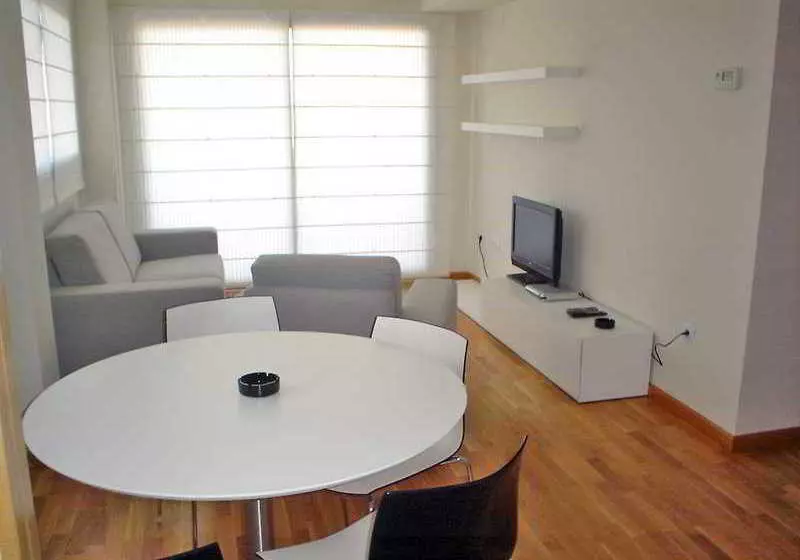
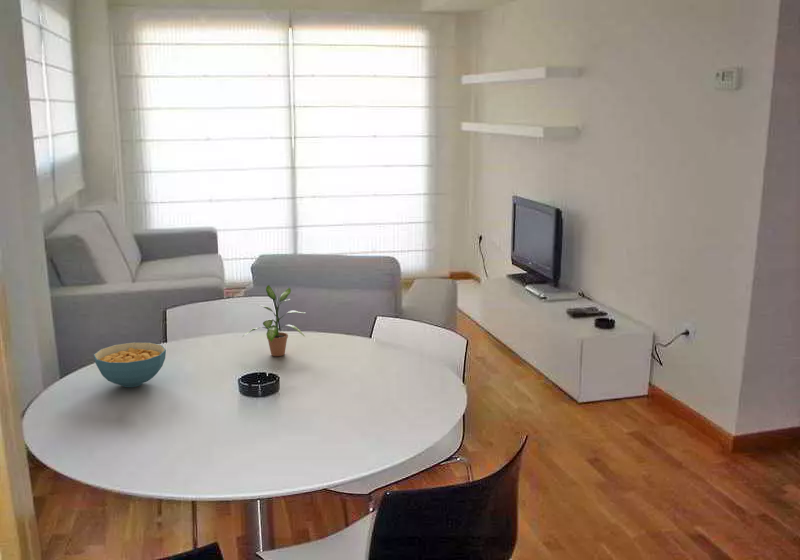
+ potted plant (270, 319)
+ cereal bowl (131, 368)
